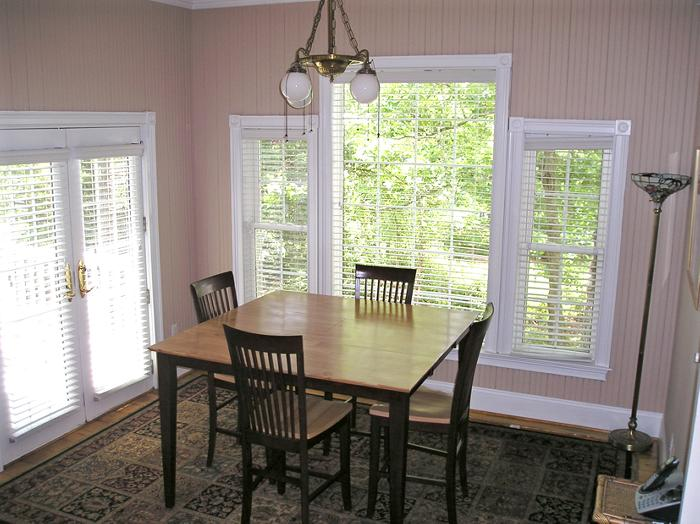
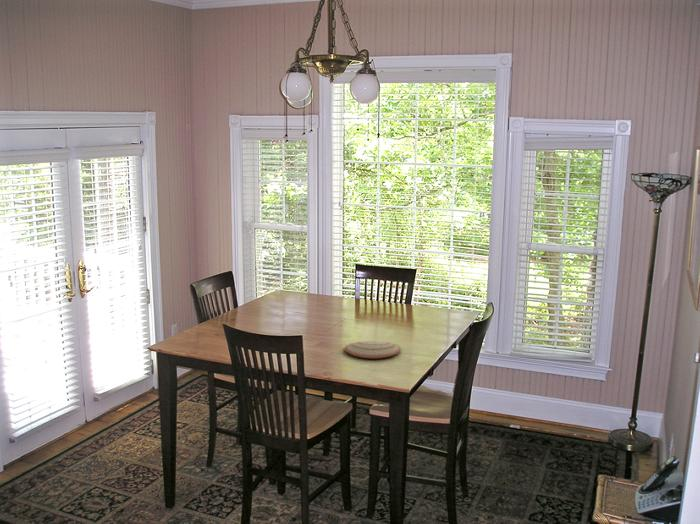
+ plate (372, 347)
